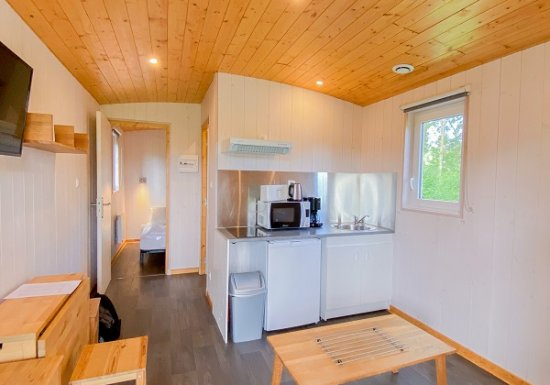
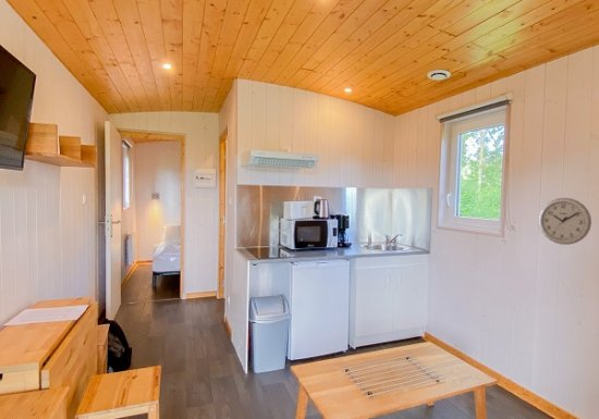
+ wall clock (562, 221)
